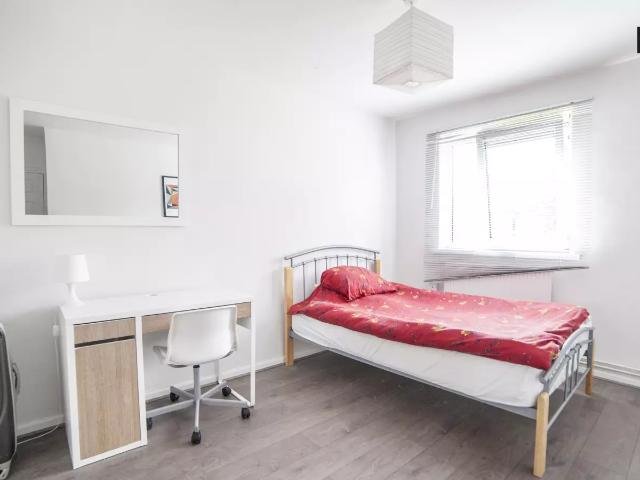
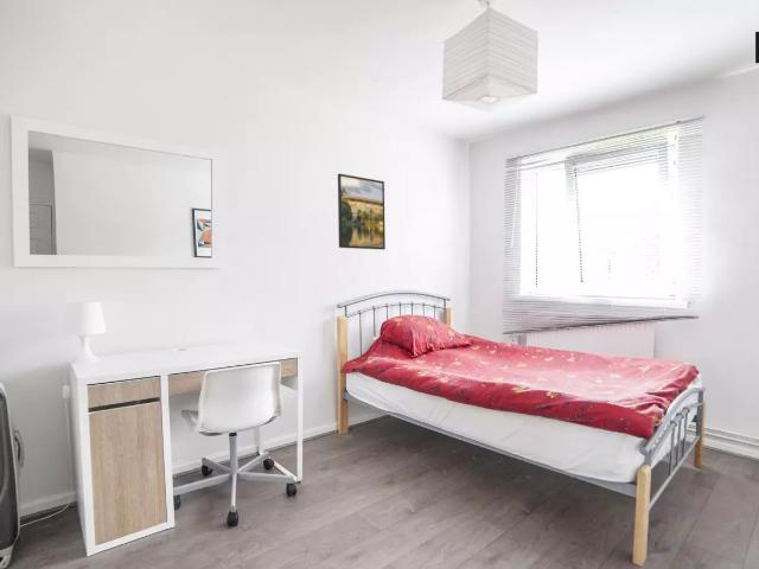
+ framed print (362, 212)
